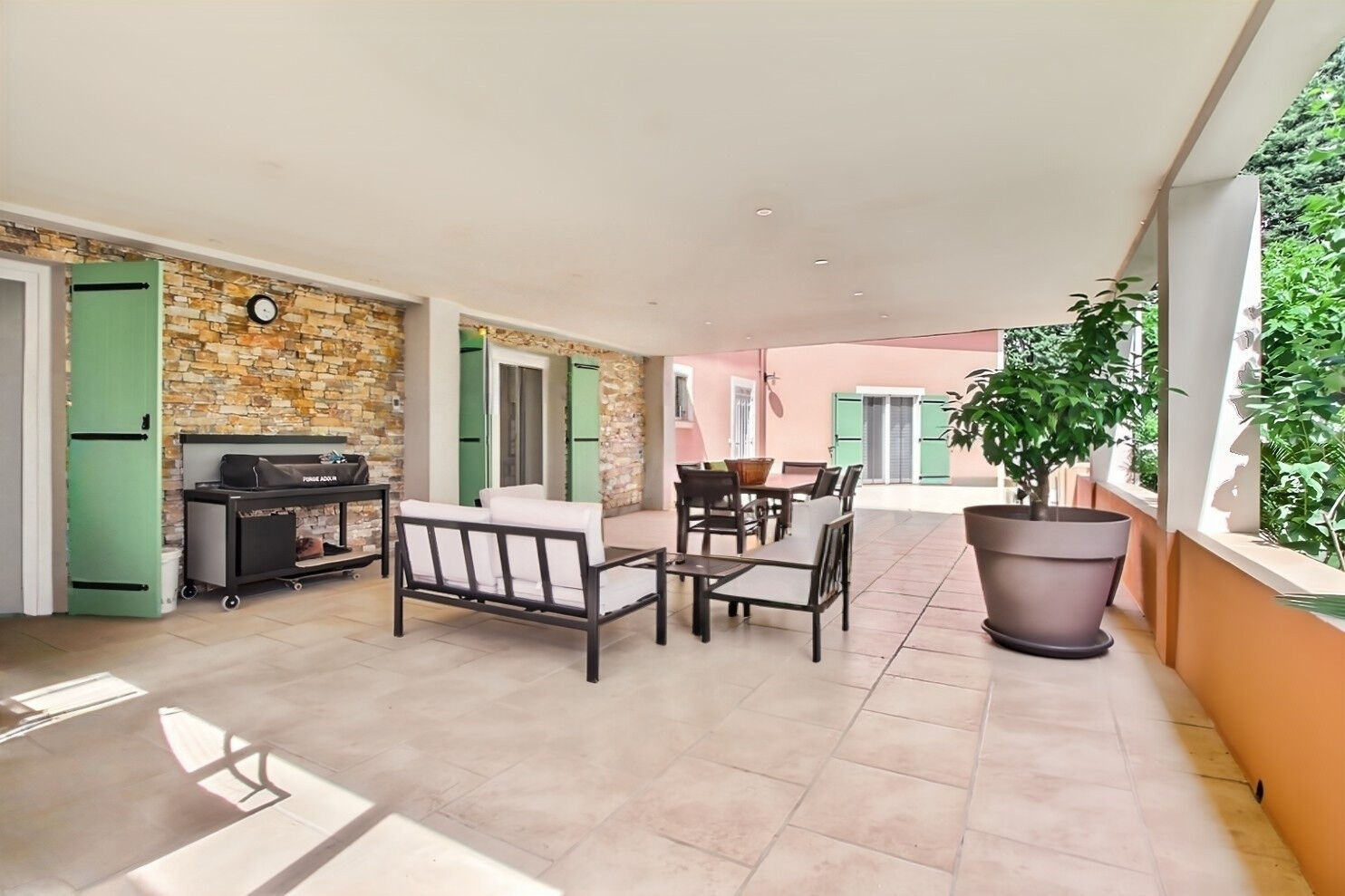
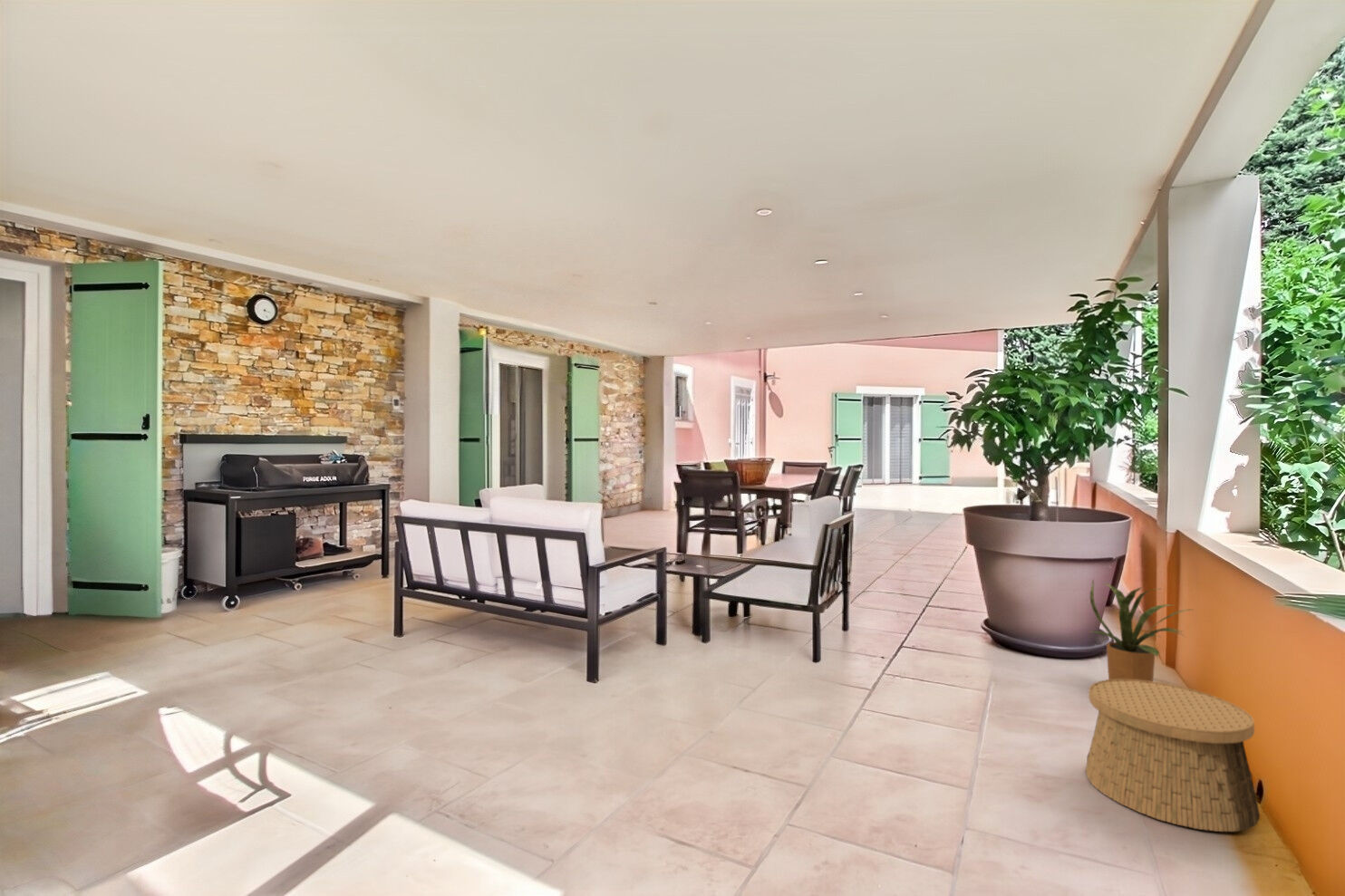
+ house plant (1137, 636)
+ basket (1166, 747)
